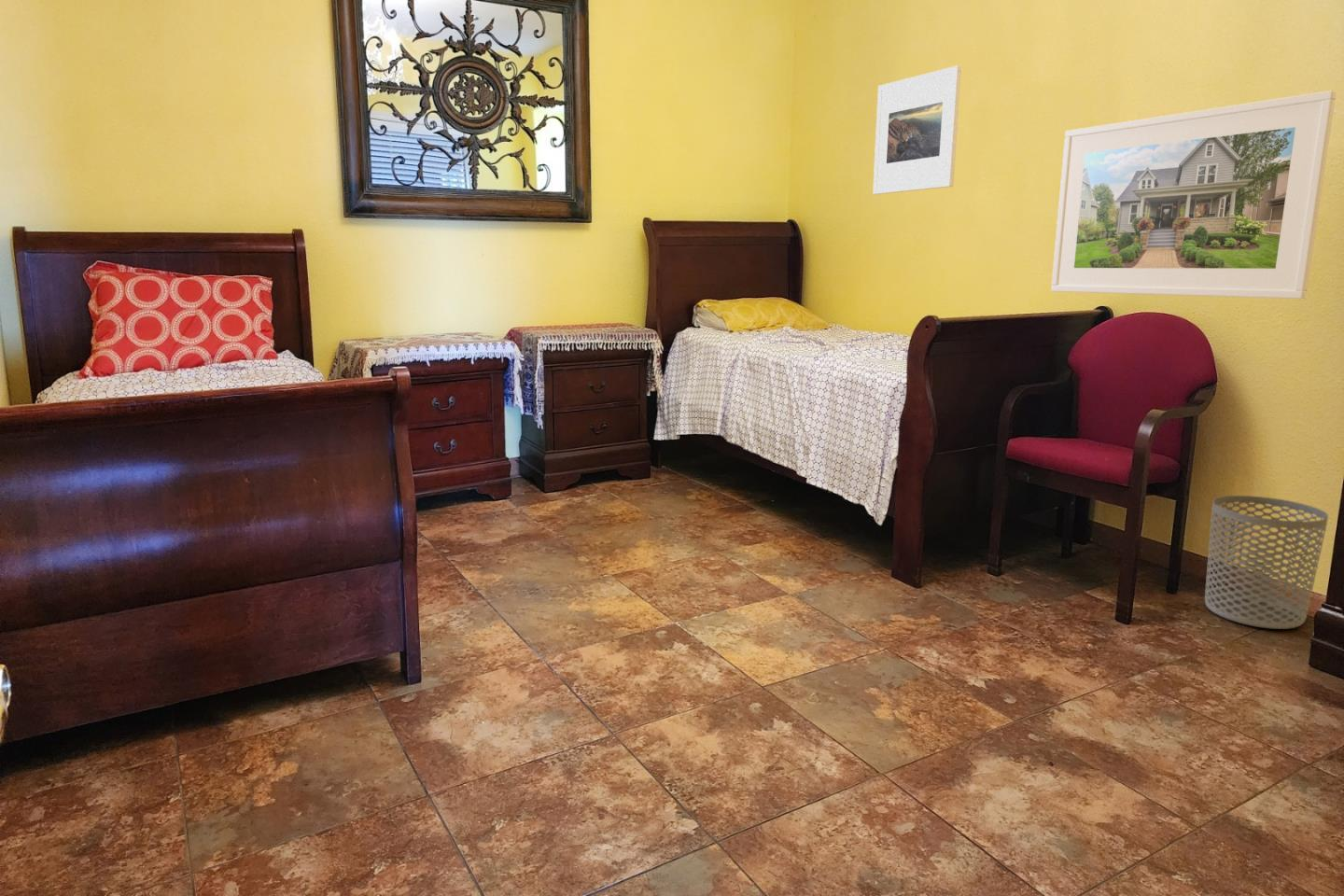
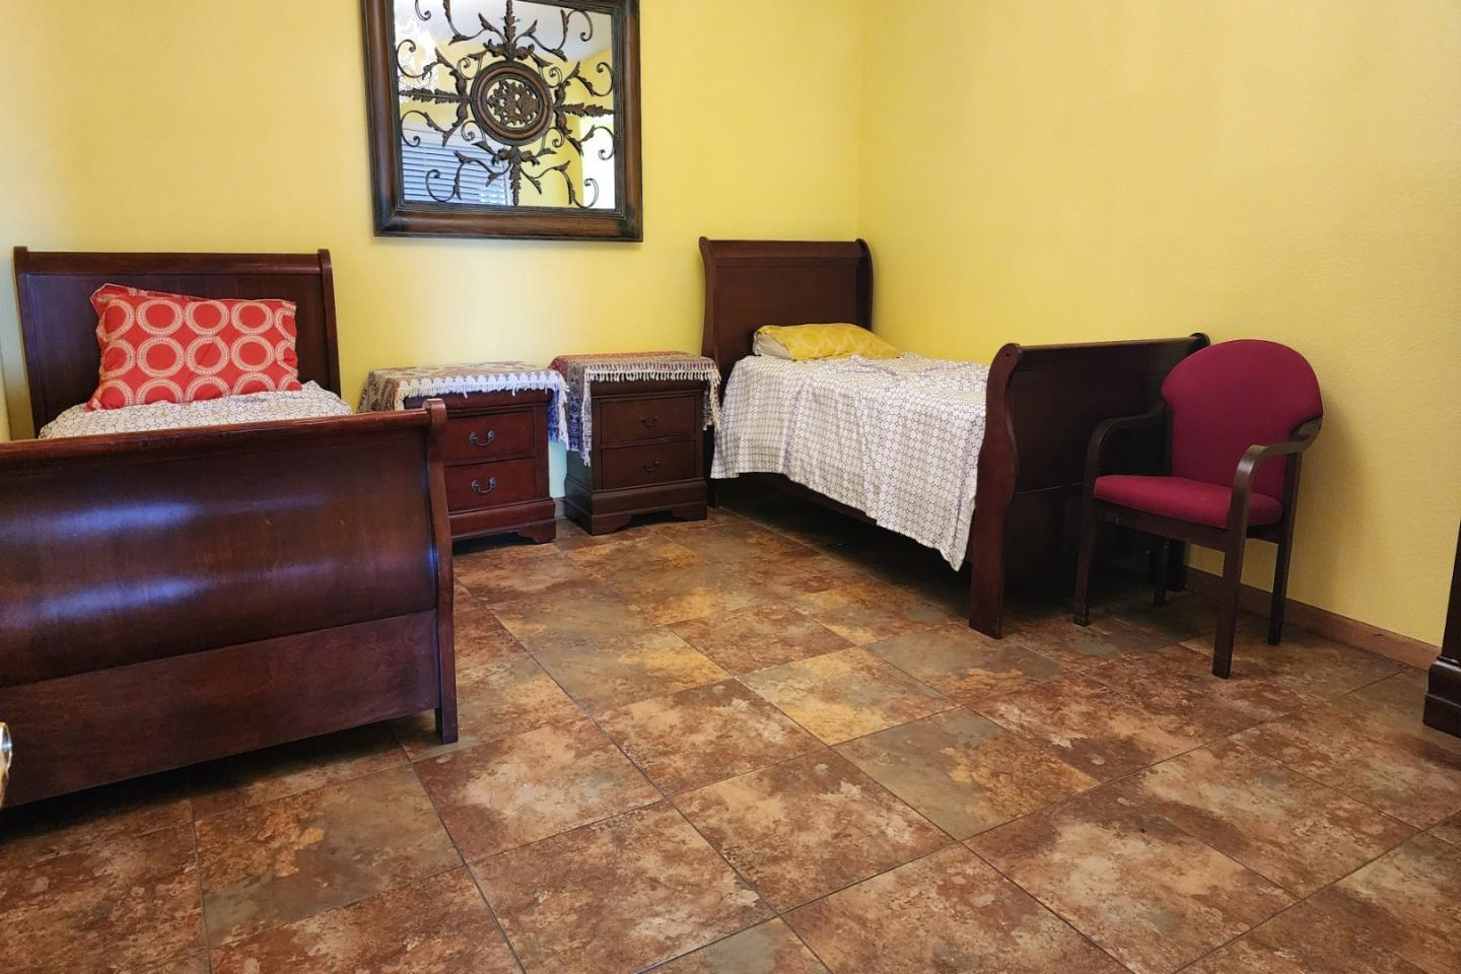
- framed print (914, 133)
- waste bin (1261, 560)
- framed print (1172, 205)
